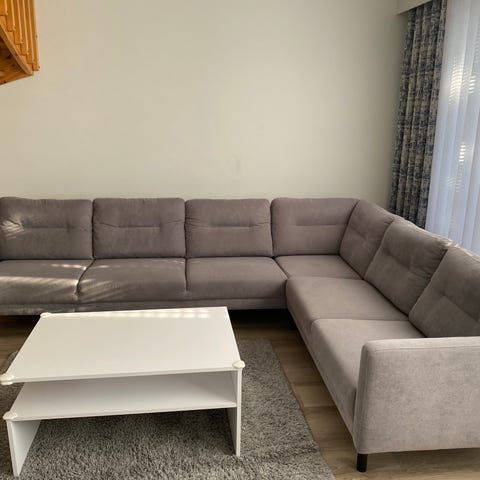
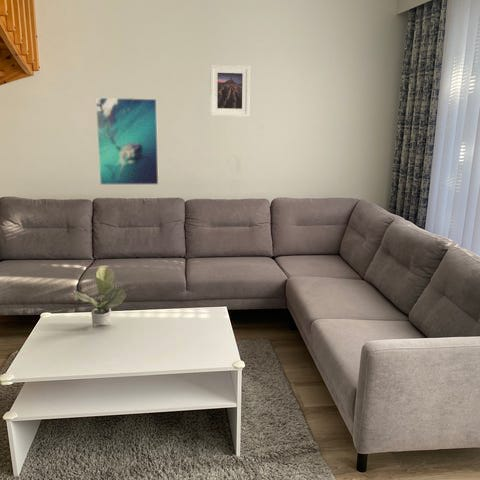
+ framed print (128, 142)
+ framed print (229, 90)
+ potted plant (99, 301)
